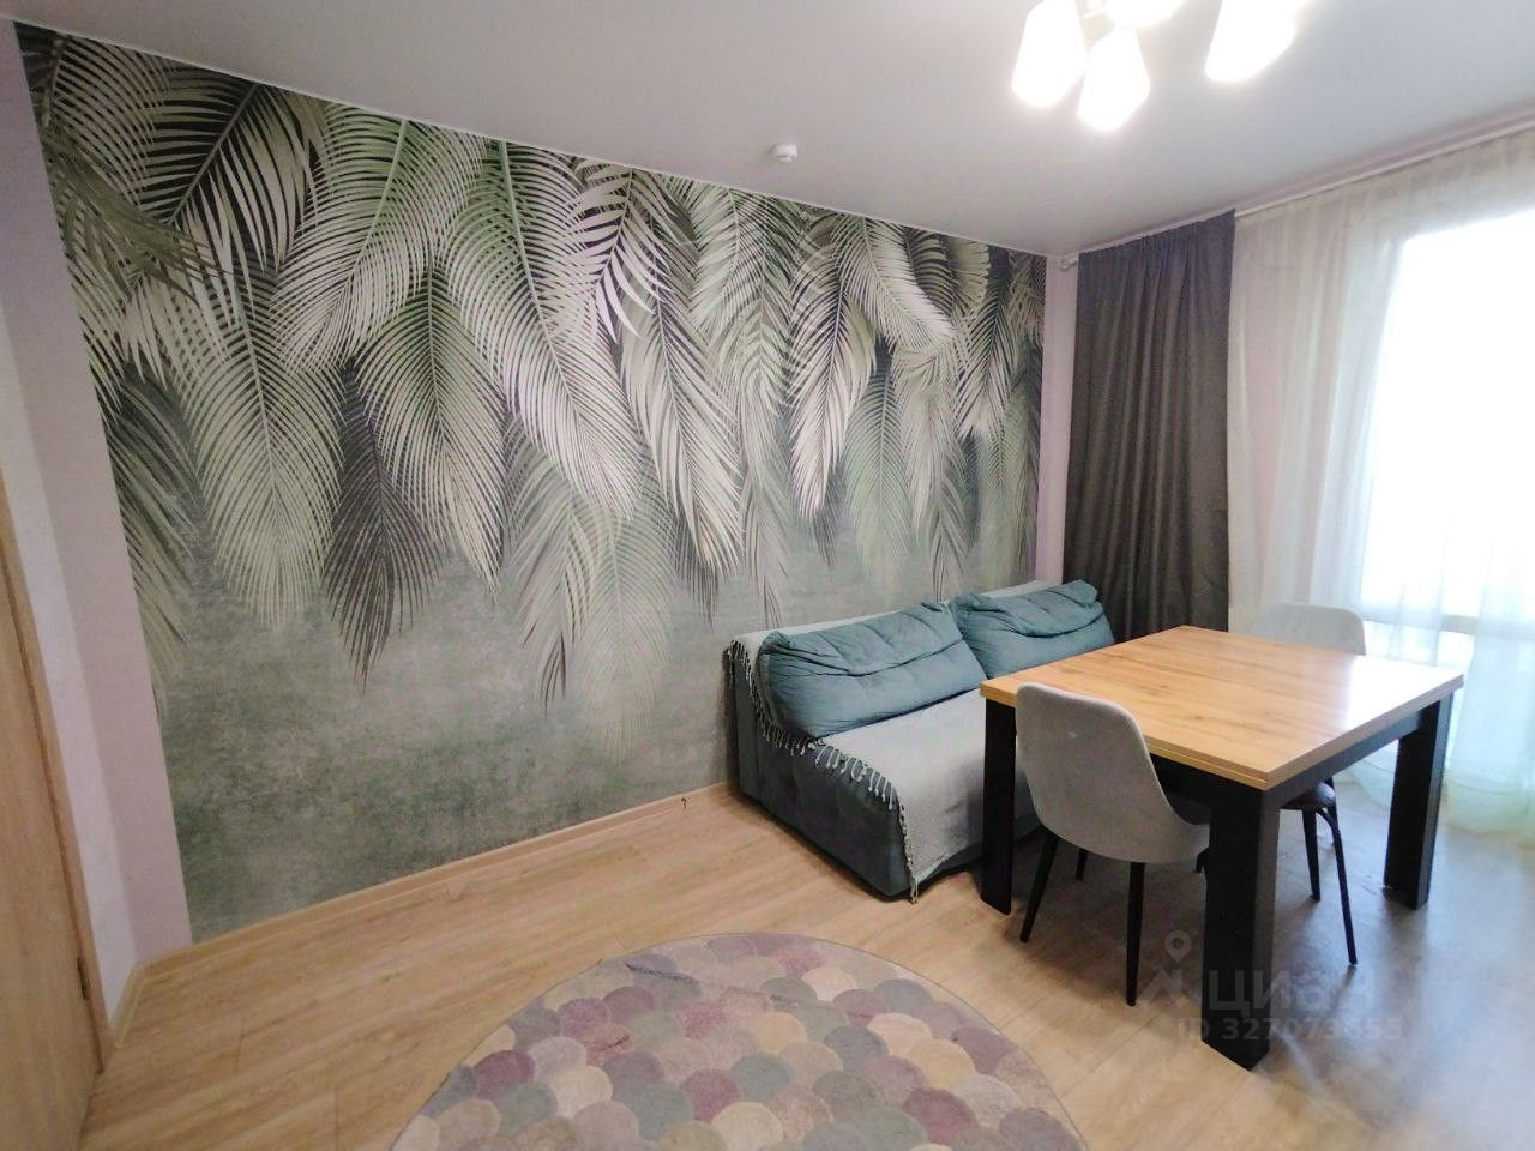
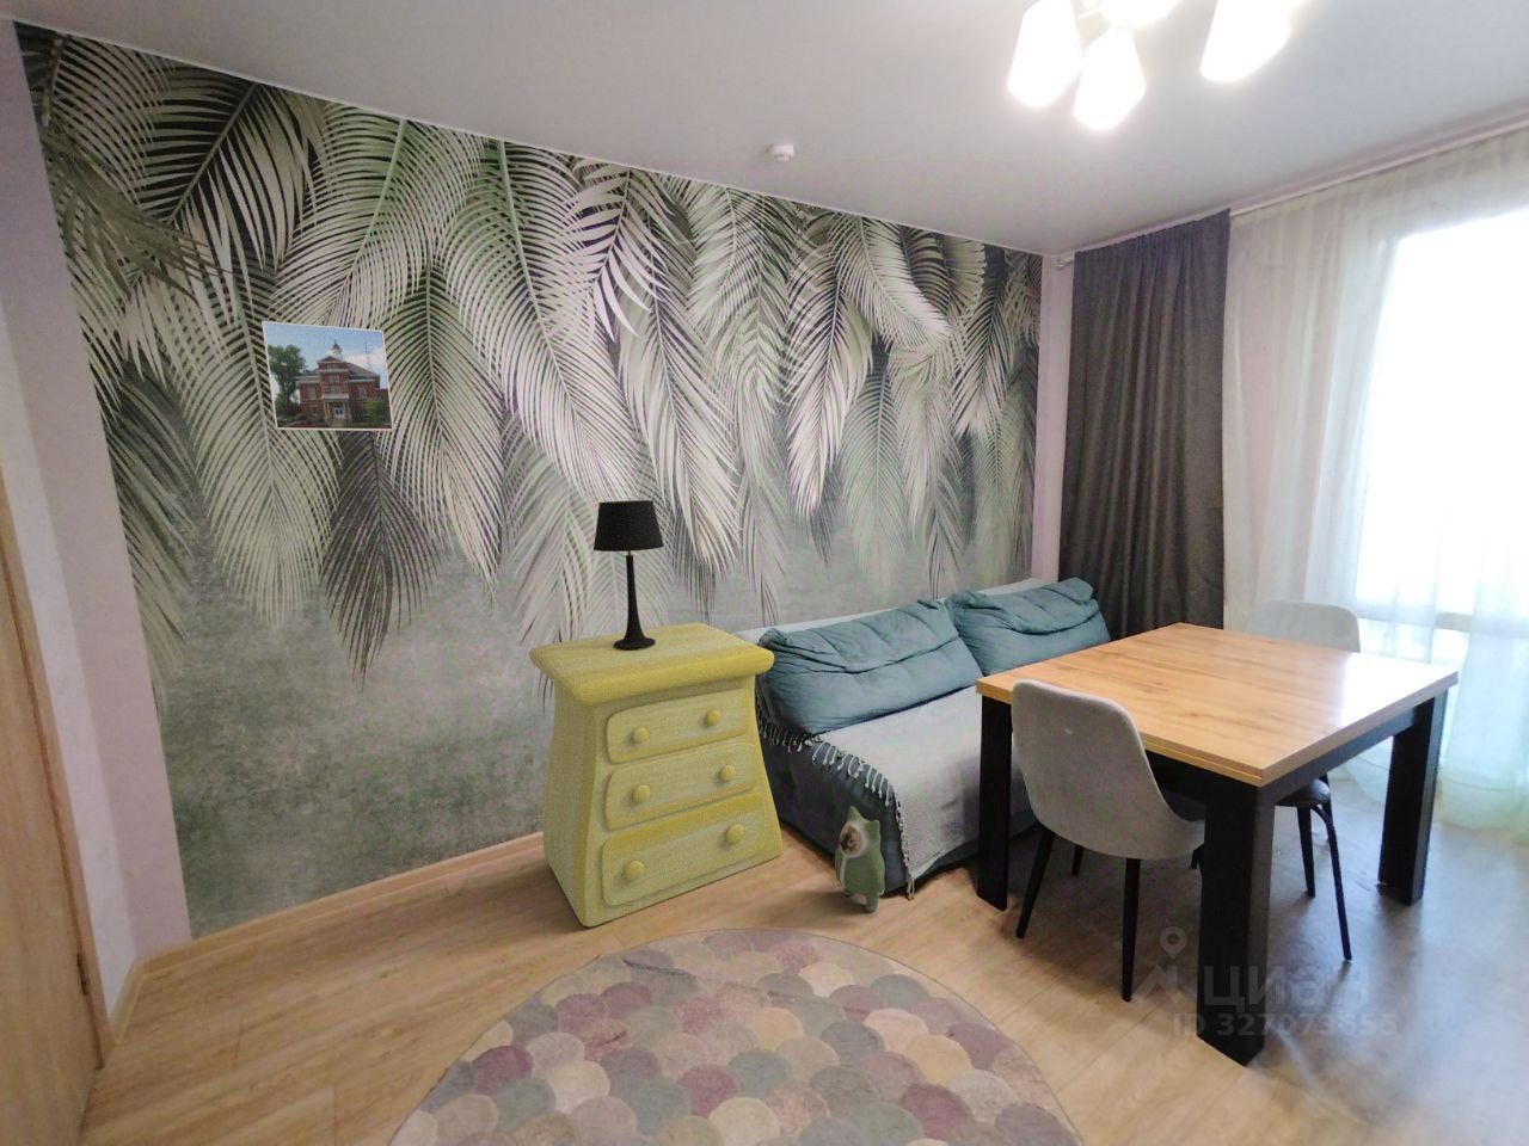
+ plush toy (858, 858)
+ table lamp (630, 573)
+ dresser (659, 754)
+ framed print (331, 378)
